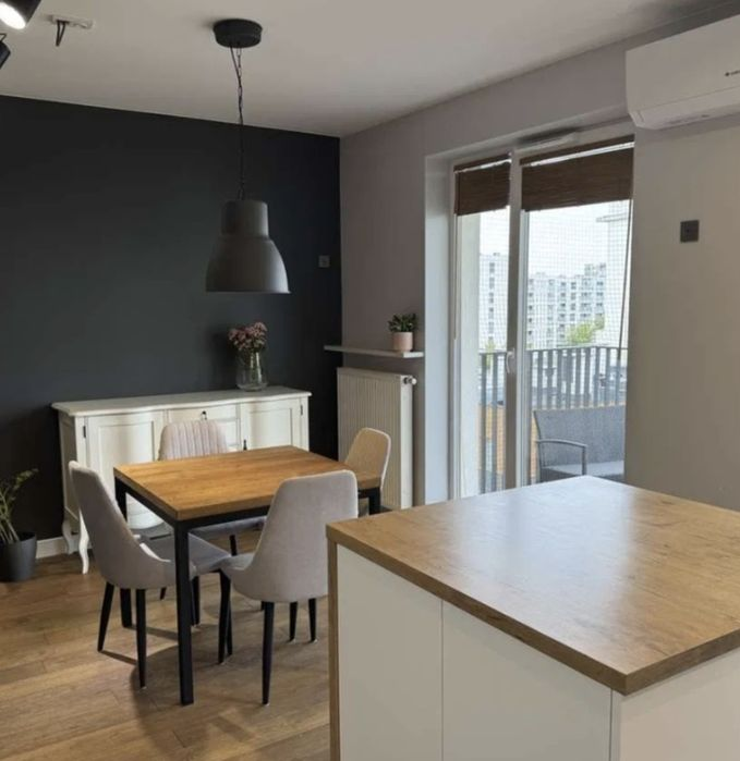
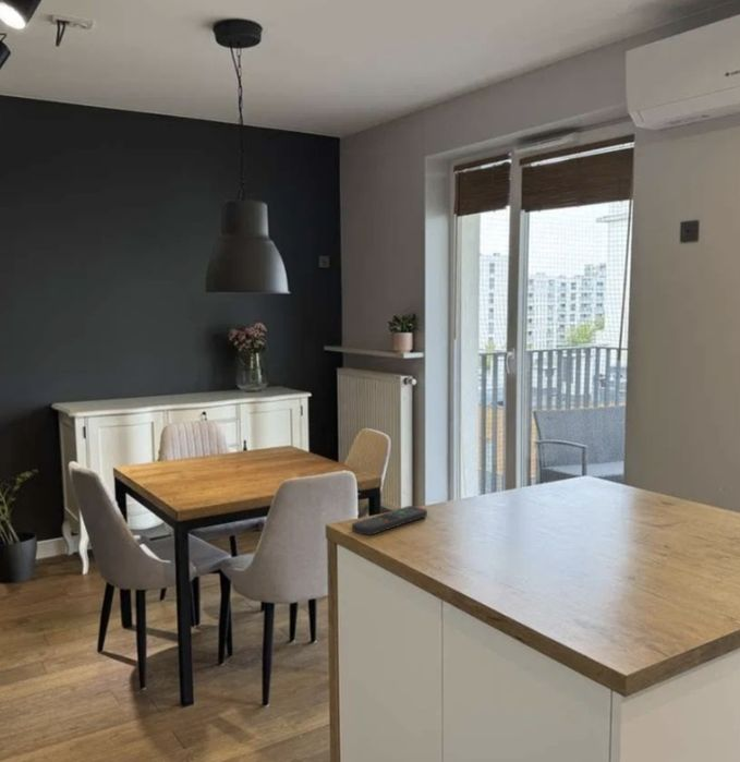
+ remote control (390, 519)
